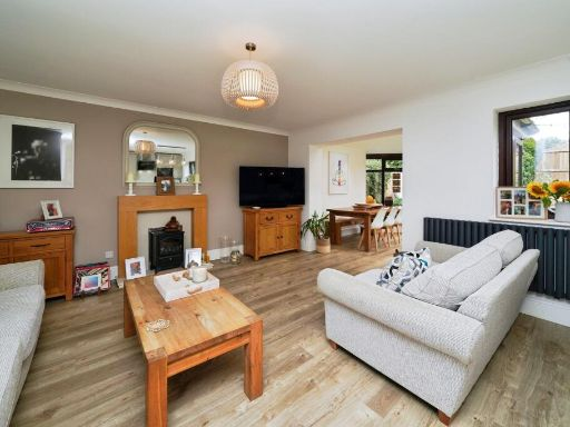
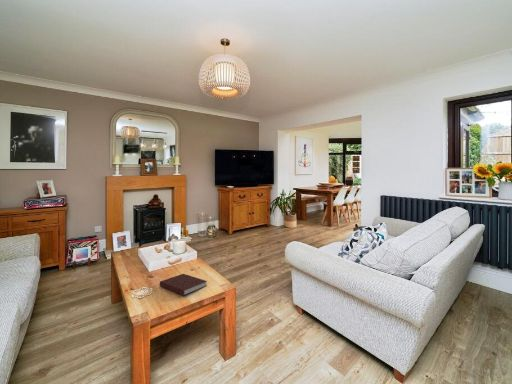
+ notebook (183, 283)
